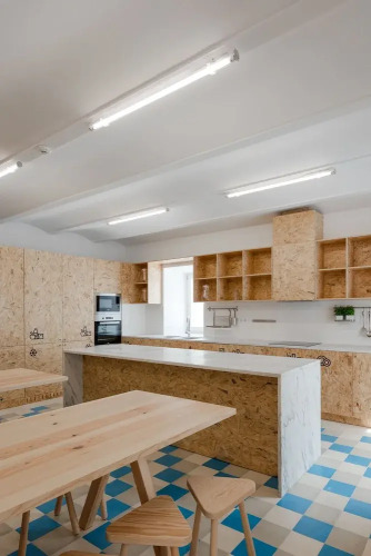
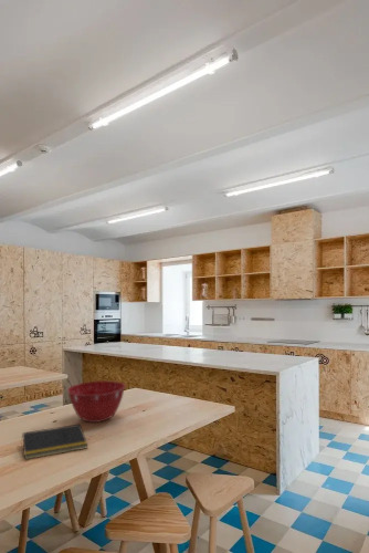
+ mixing bowl (96, 401)
+ notepad (54, 440)
